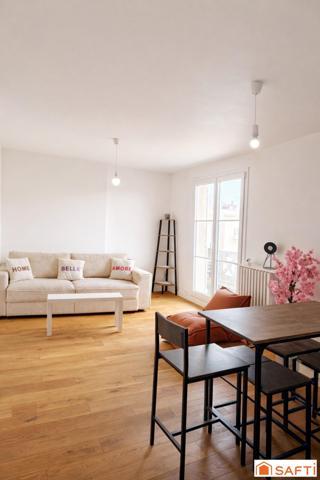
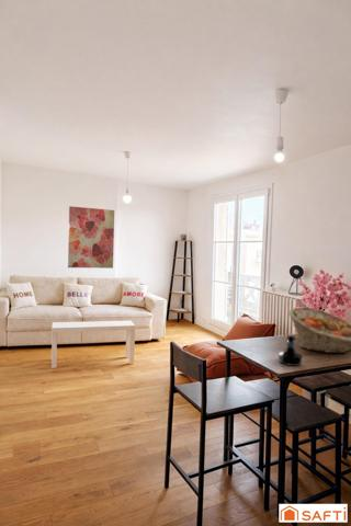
+ tequila bottle (290, 348)
+ wall art (91, 238)
+ fruit basket (324, 328)
